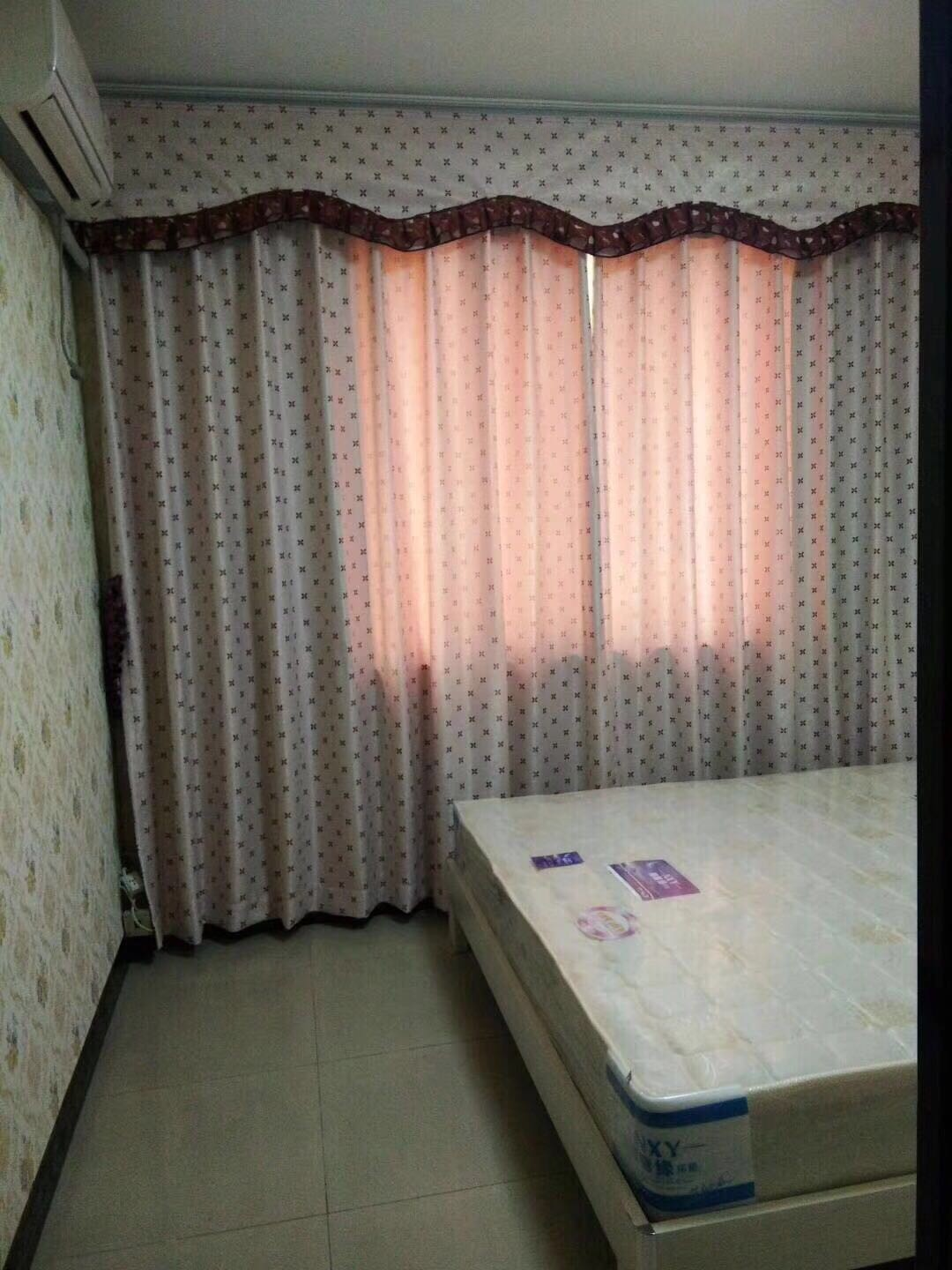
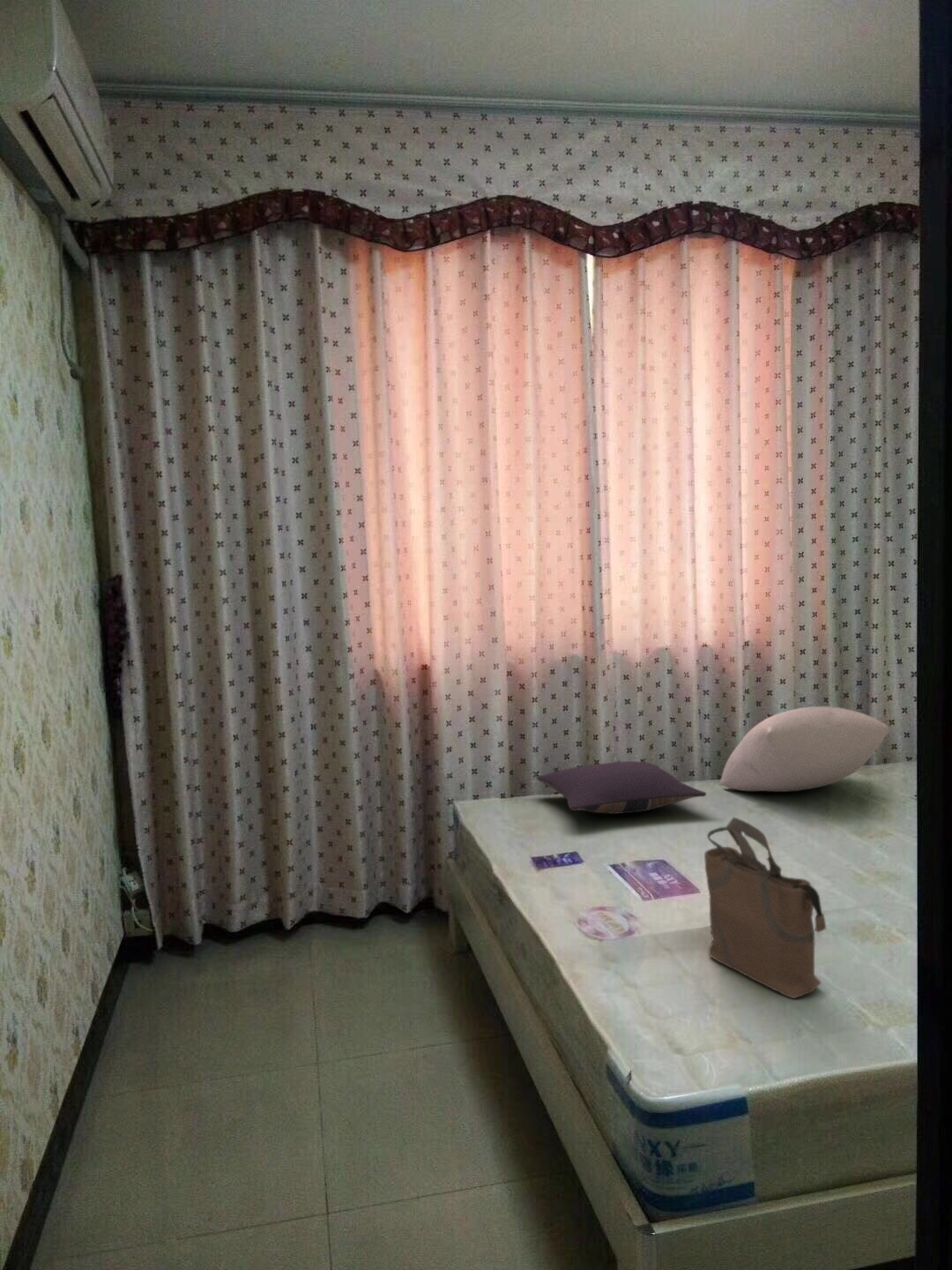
+ tote bag (759, 898)
+ pillow (800, 749)
+ pillow (616, 786)
